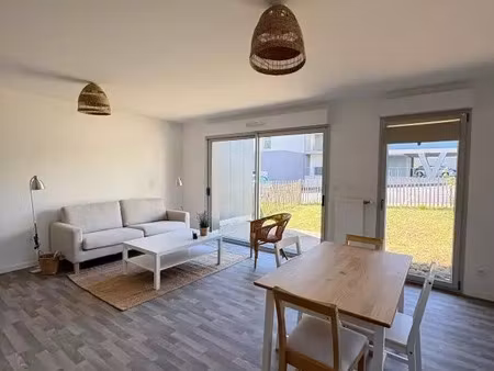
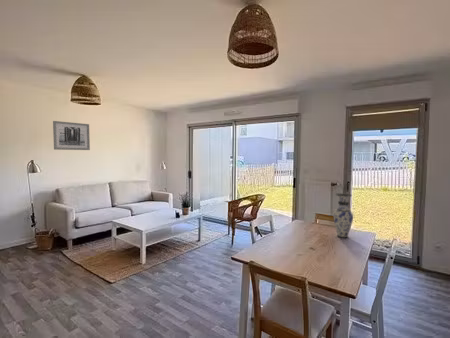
+ vase (343, 215)
+ wall art (72, 136)
